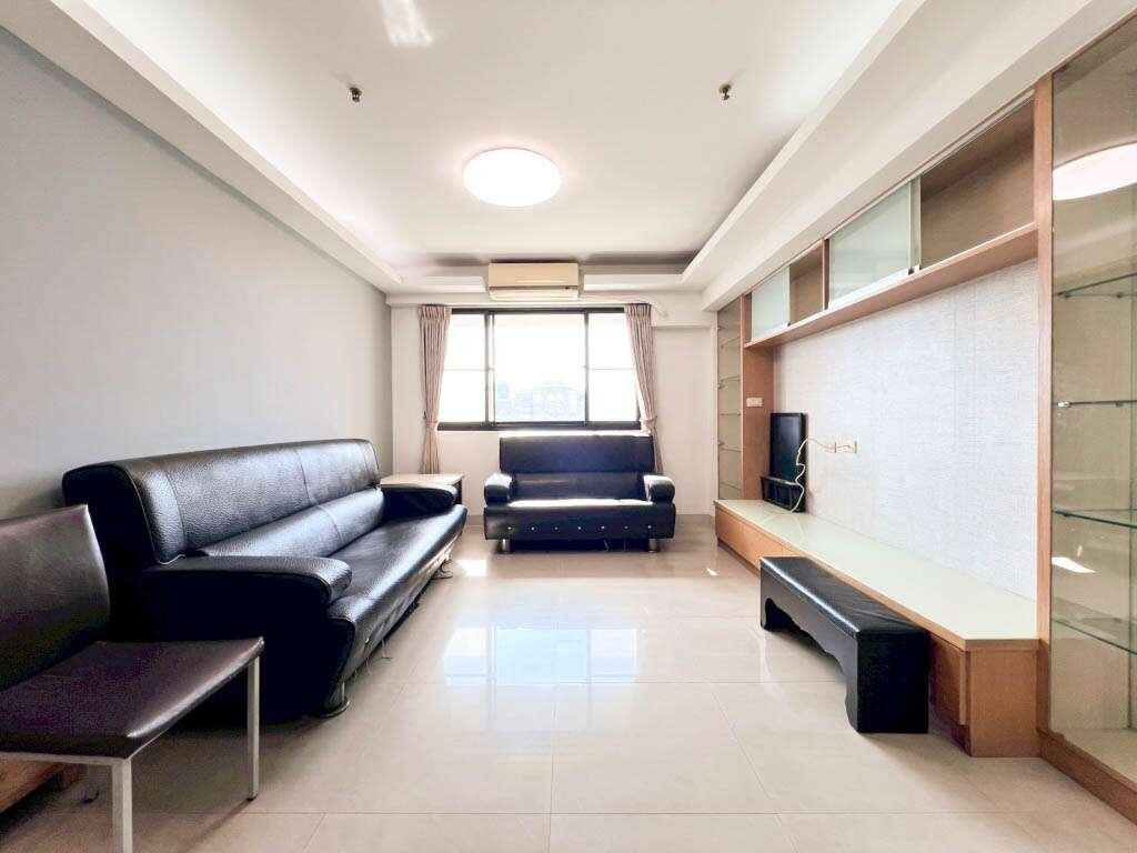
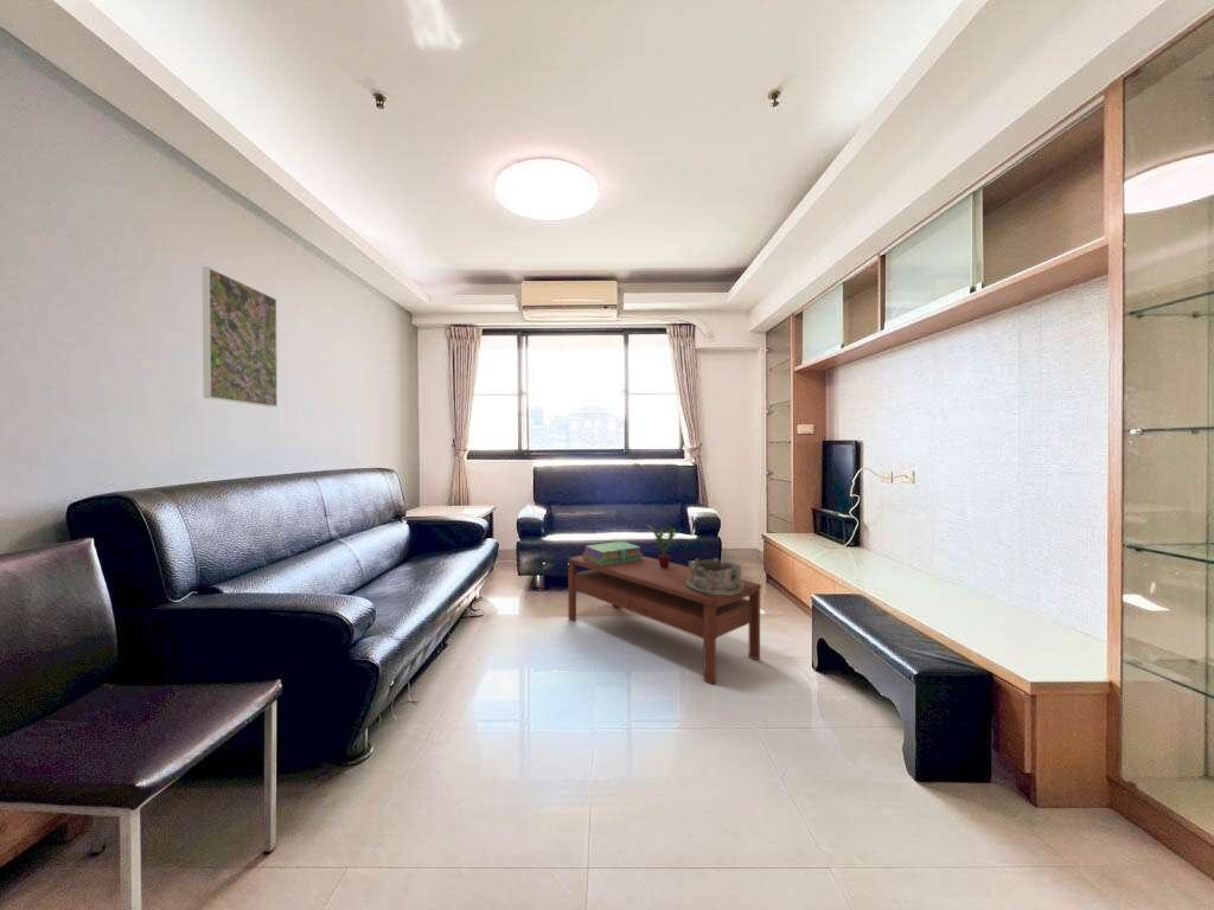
+ coffee table (653, 602)
+ potted plant (660, 544)
+ stack of books (612, 552)
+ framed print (243, 344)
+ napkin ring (714, 573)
